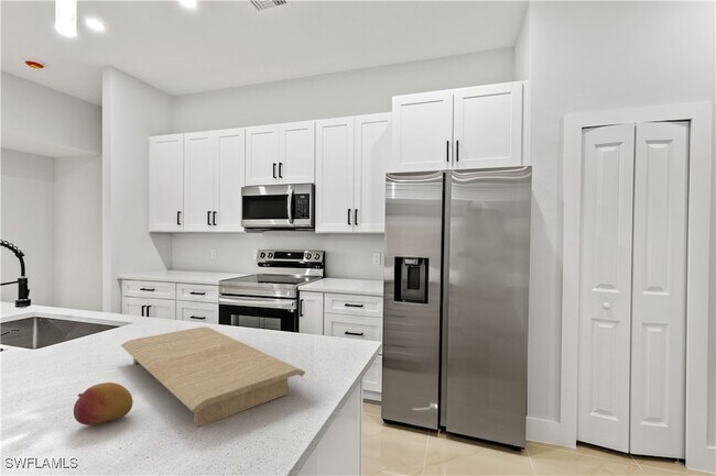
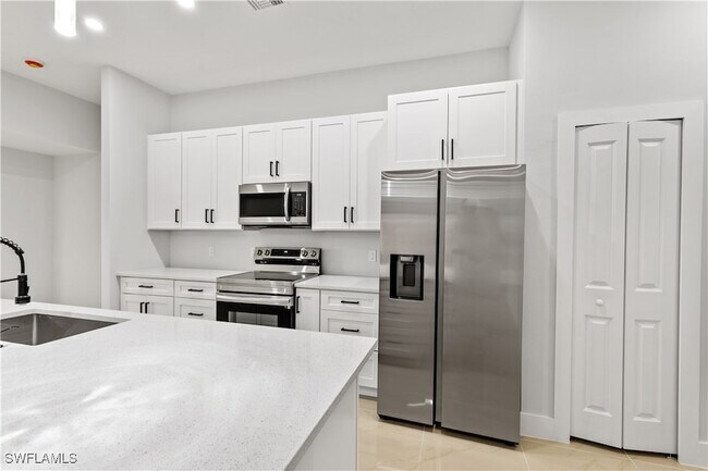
- cutting board (204, 364)
- fruit (104, 401)
